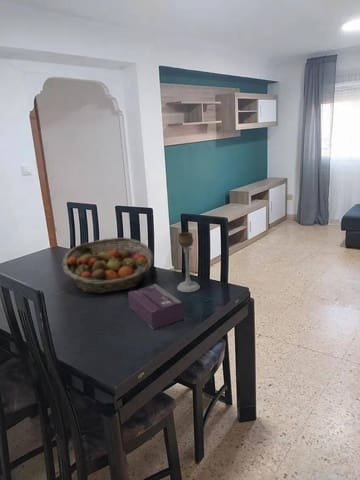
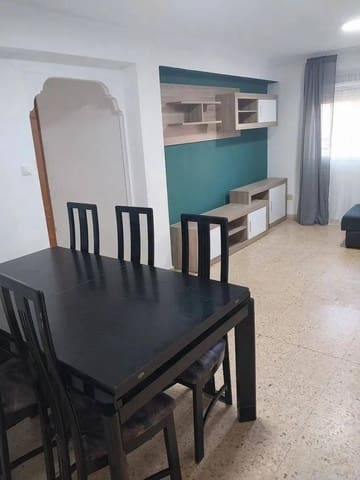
- fruit basket (109, 264)
- tissue box (154, 304)
- candle holder (187, 261)
